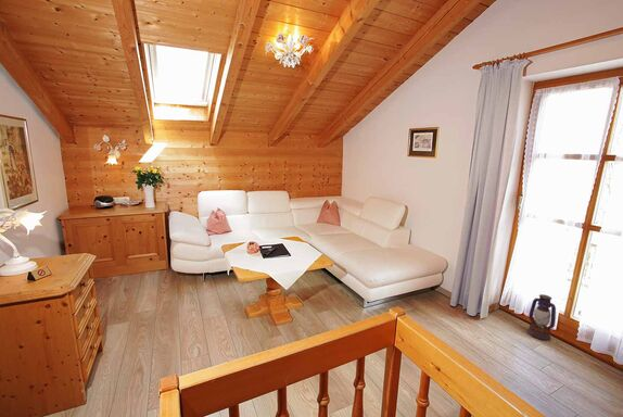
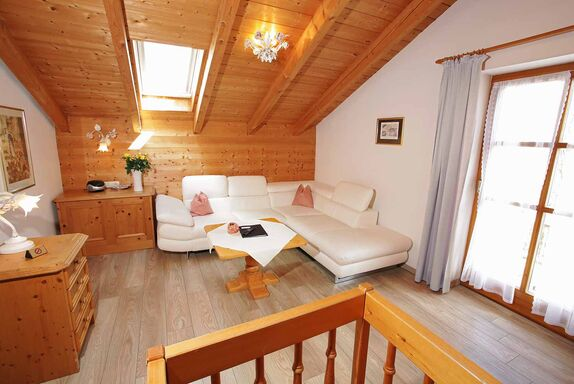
- lantern (542, 315)
